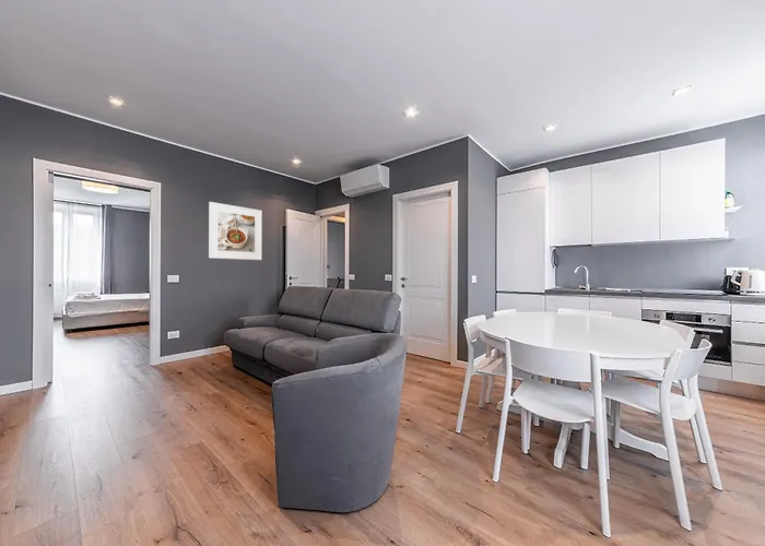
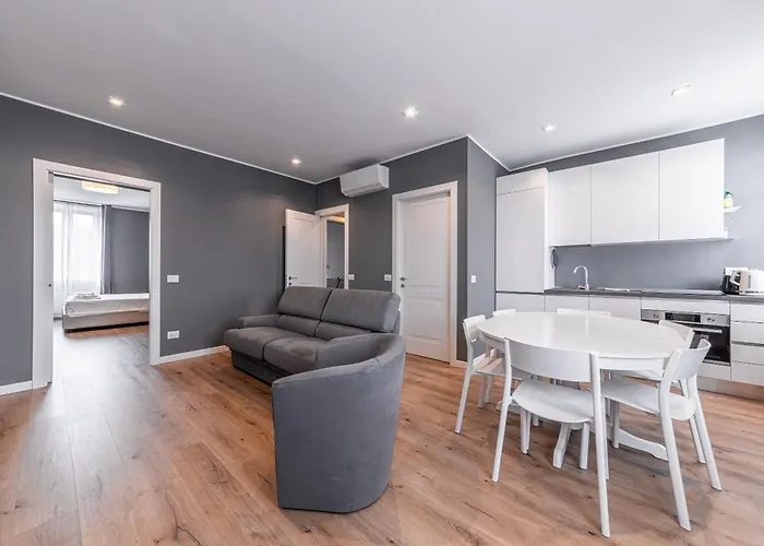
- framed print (236, 233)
